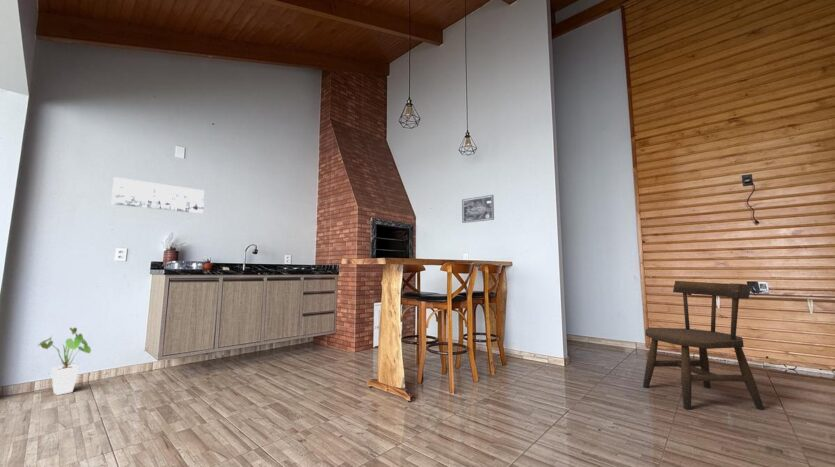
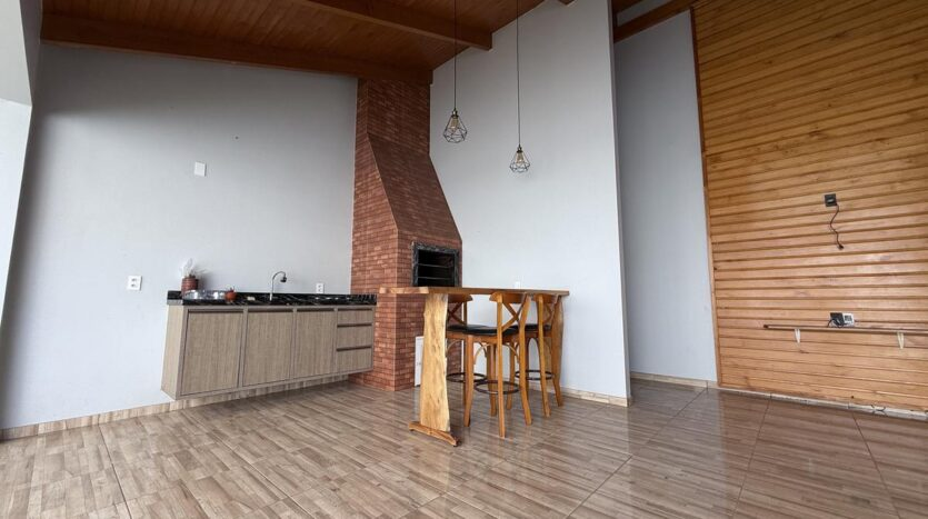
- dining chair (696, 338)
- wall art (161, 196)
- house plant (59, 363)
- wall art (477, 209)
